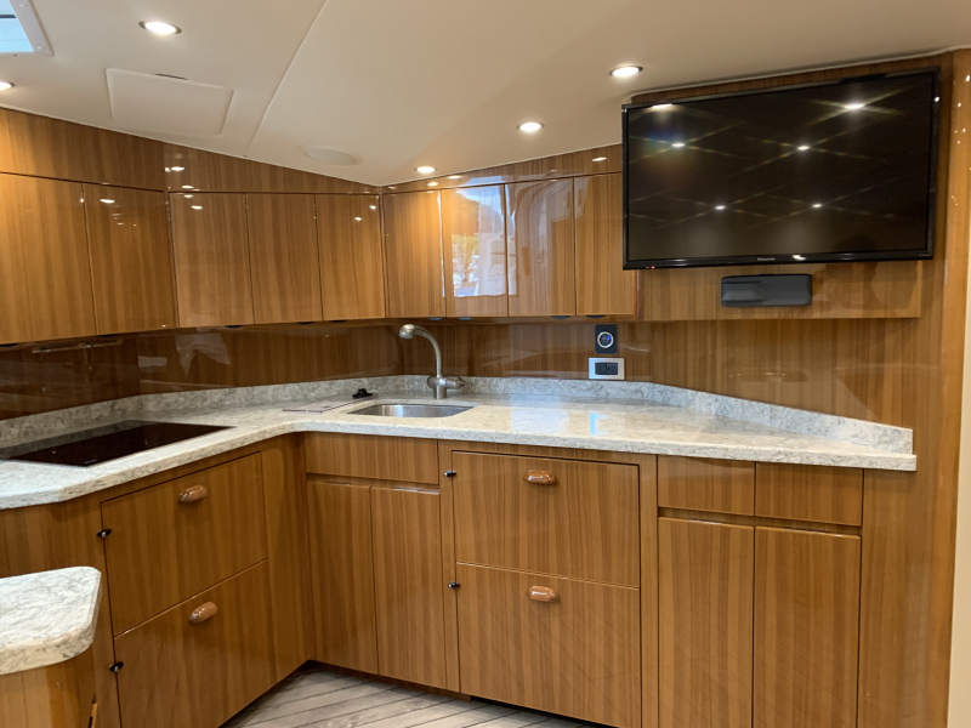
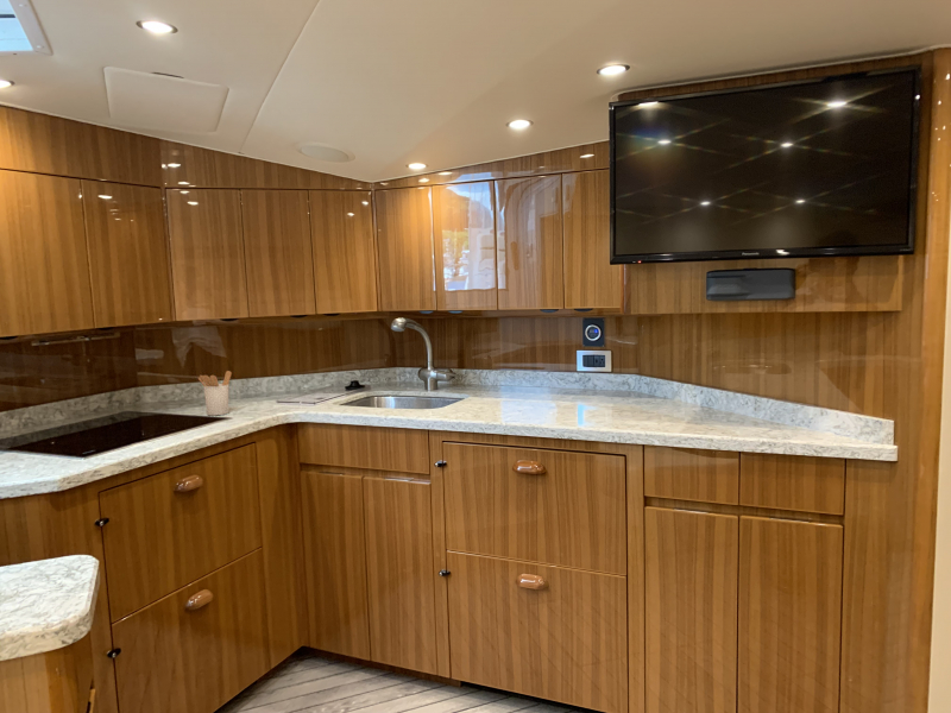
+ utensil holder (214, 392)
